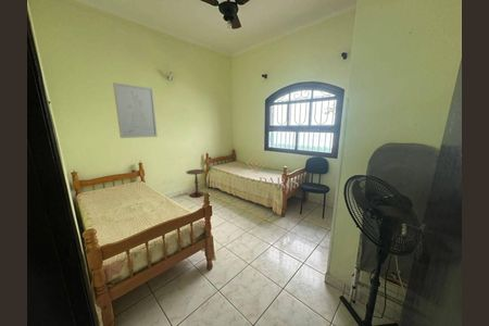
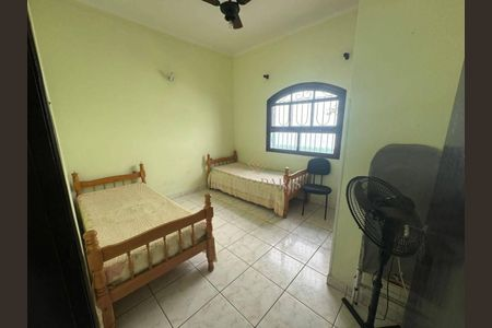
- side table (196, 183)
- wall art (137, 112)
